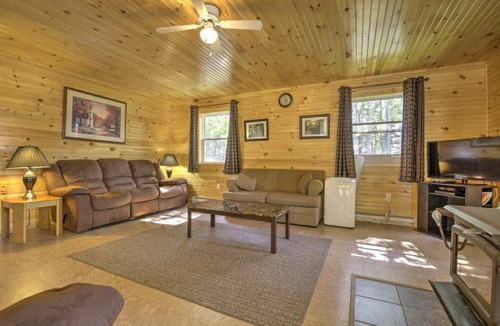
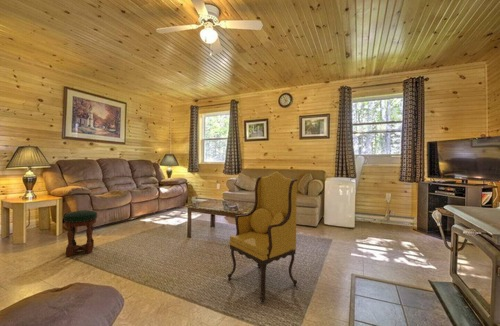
+ armchair (262, 226)
+ stool (79, 226)
